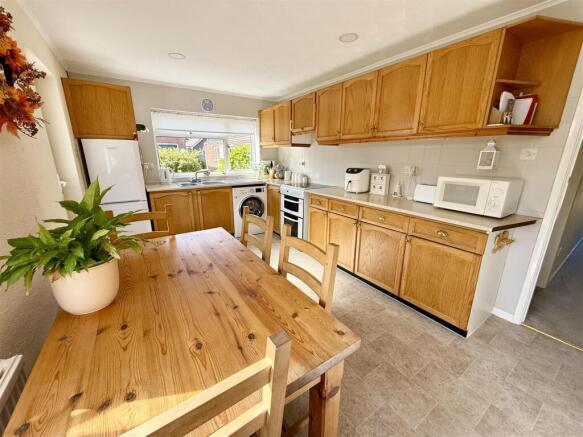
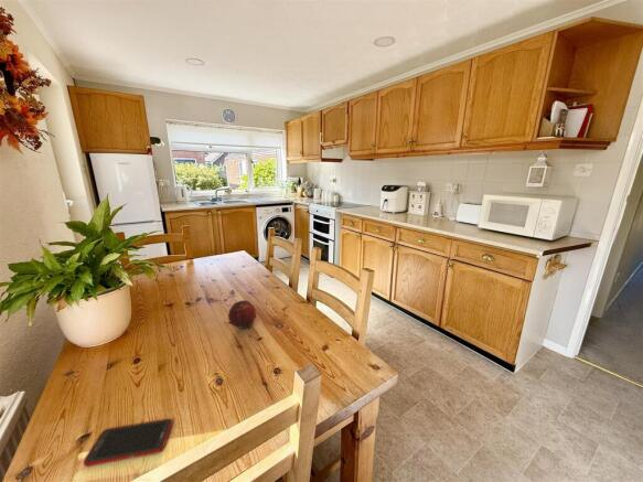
+ fruit (242, 314)
+ cell phone (131, 440)
